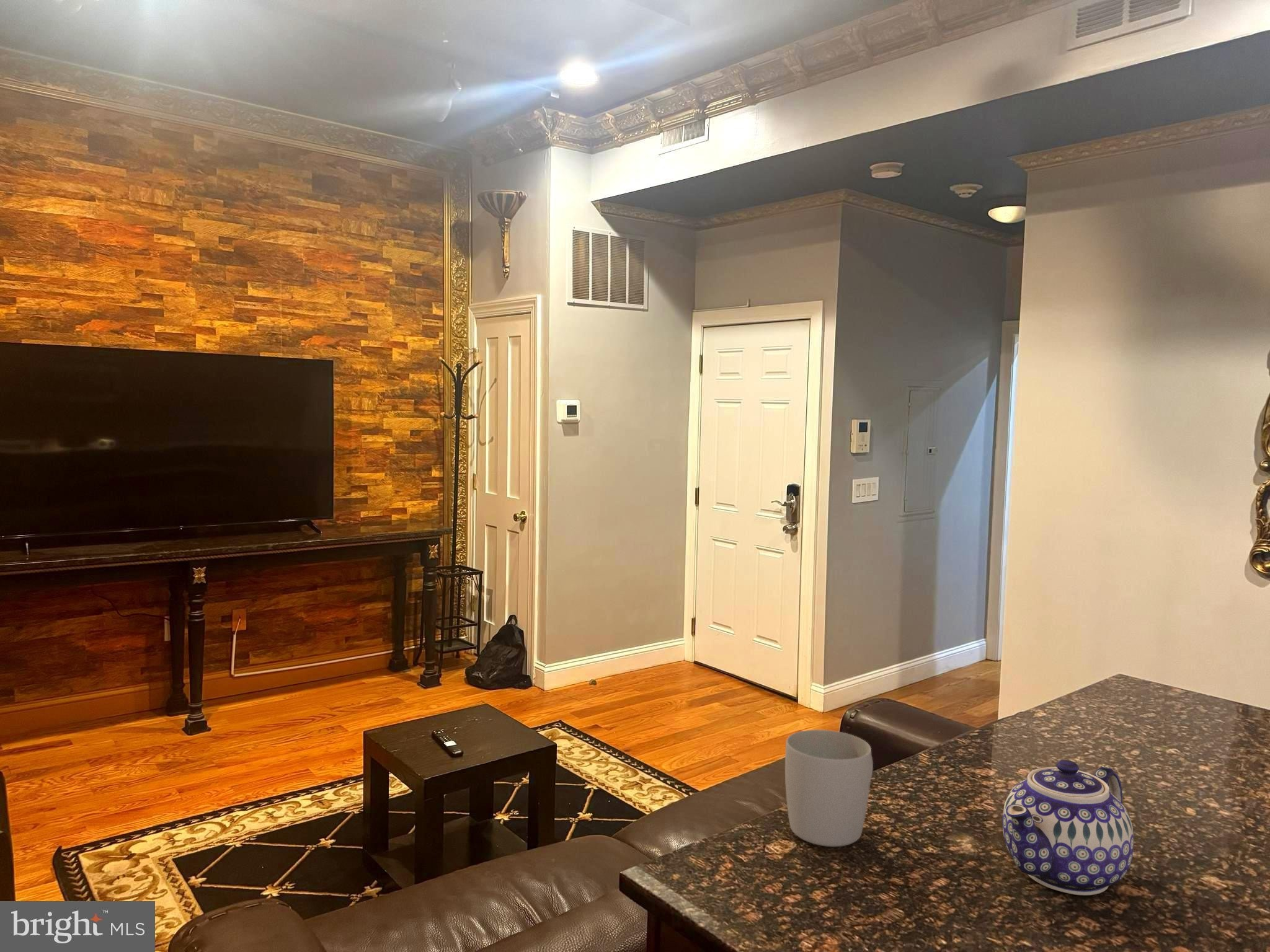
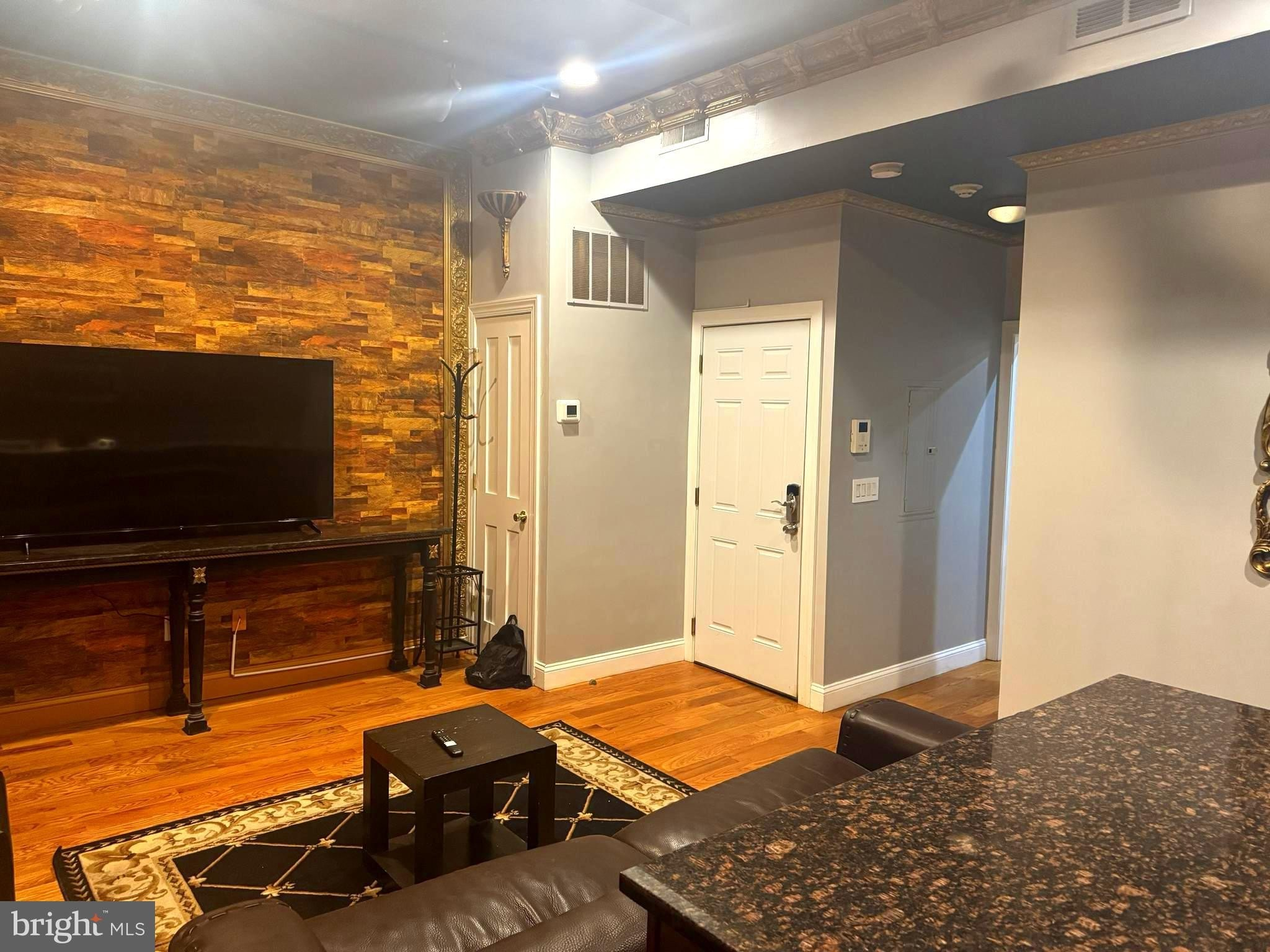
- mug (837, 783)
- teapot (1066, 818)
